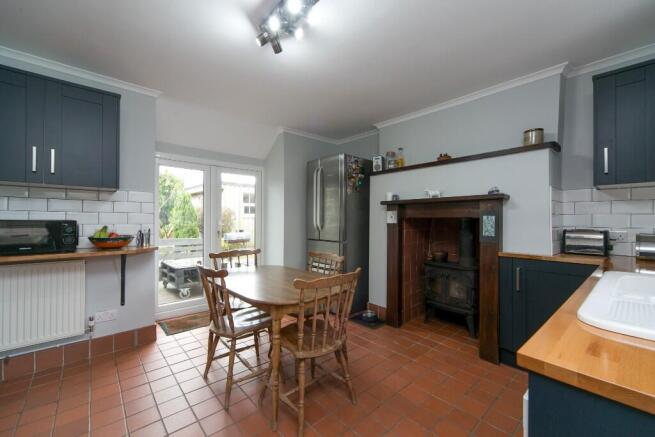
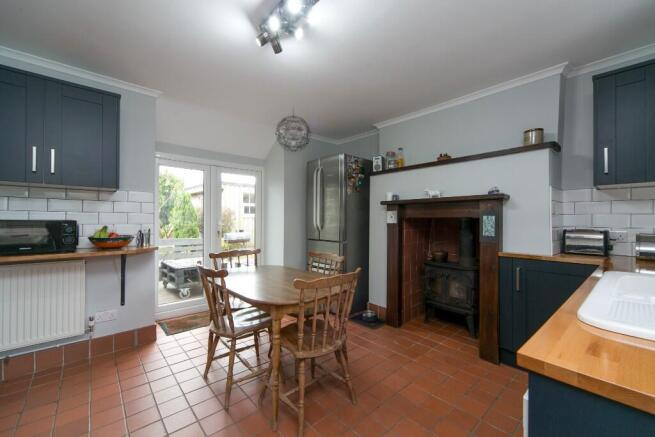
+ pendant light (293, 129)
